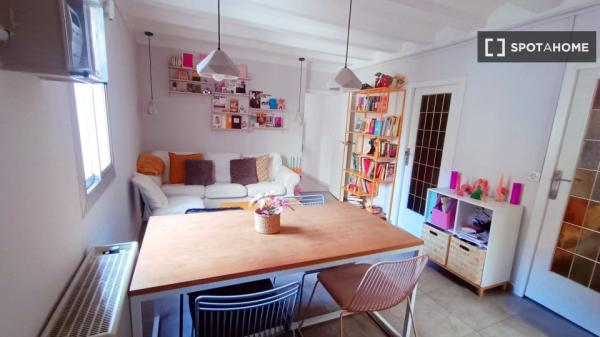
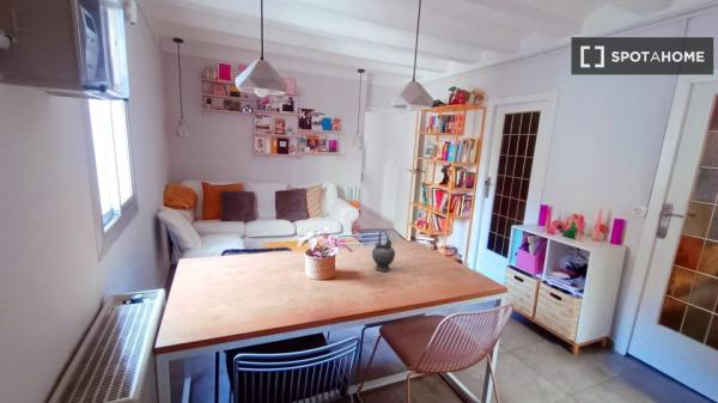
+ teapot (382, 249)
